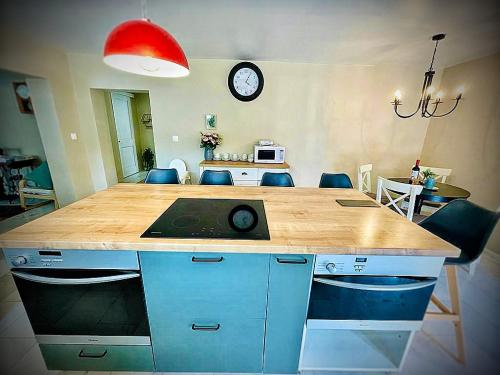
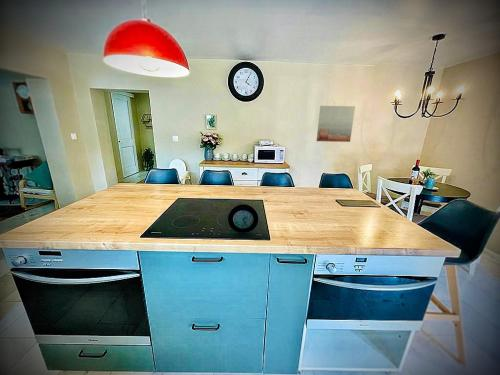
+ wall art (335, 124)
